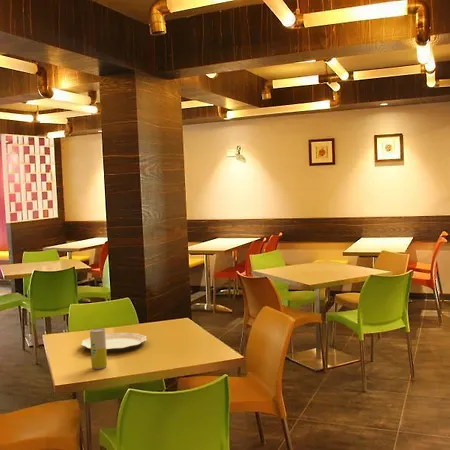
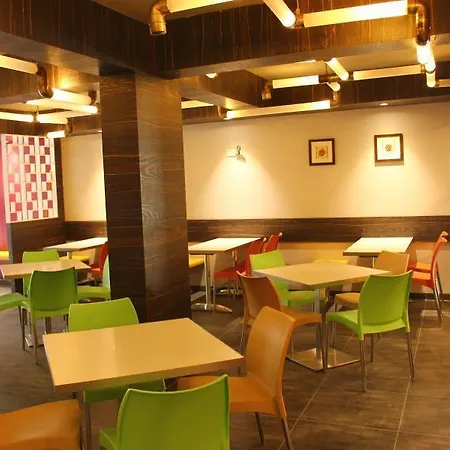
- beverage can (98, 348)
- plate (114, 342)
